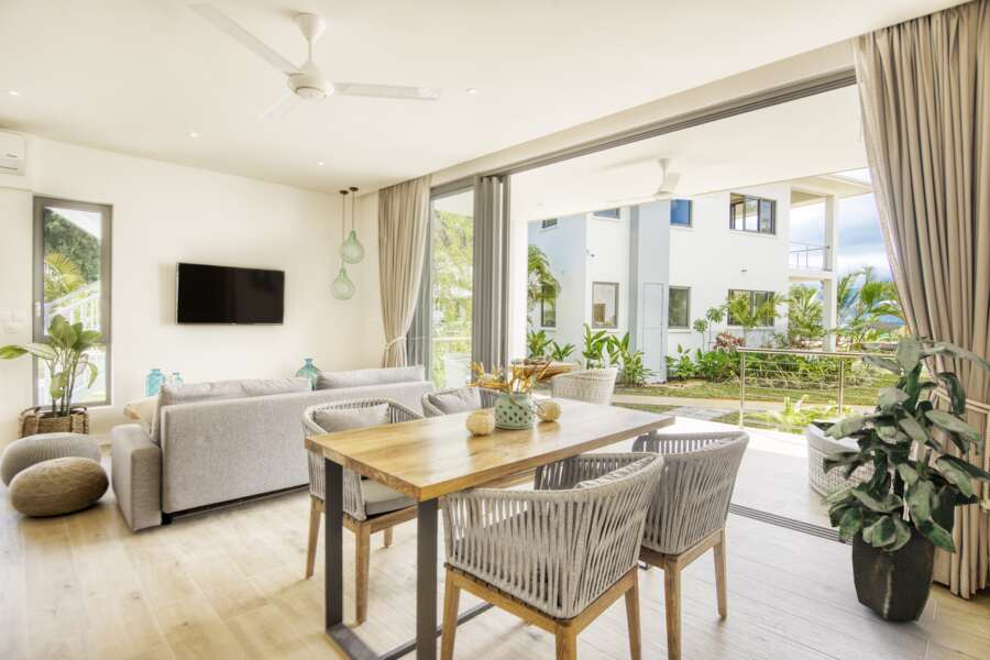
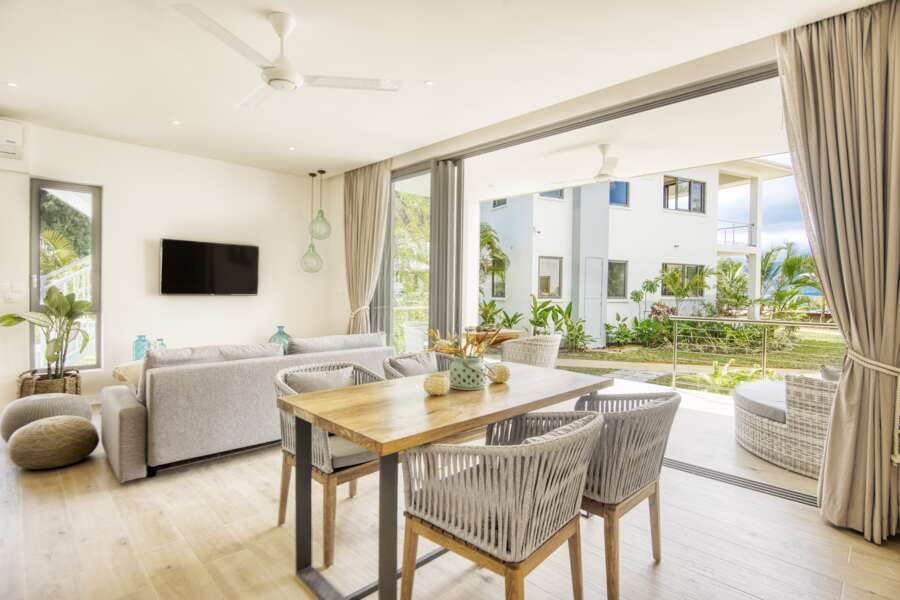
- indoor plant (892, 464)
